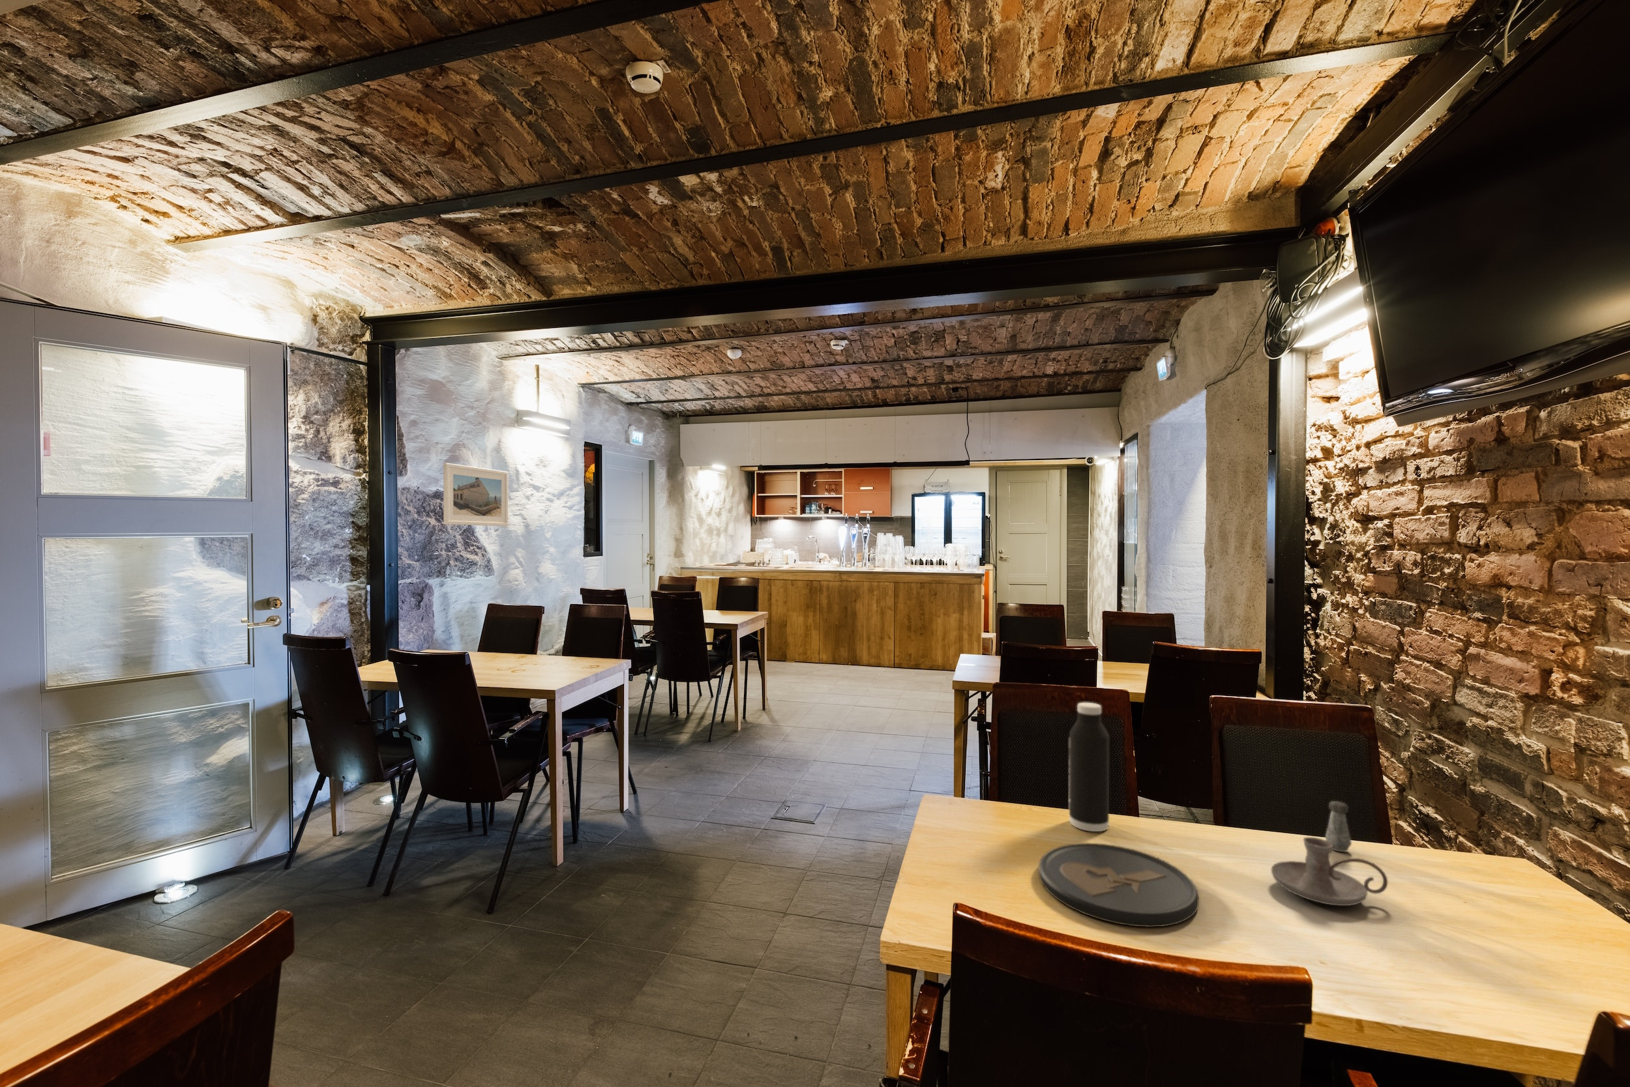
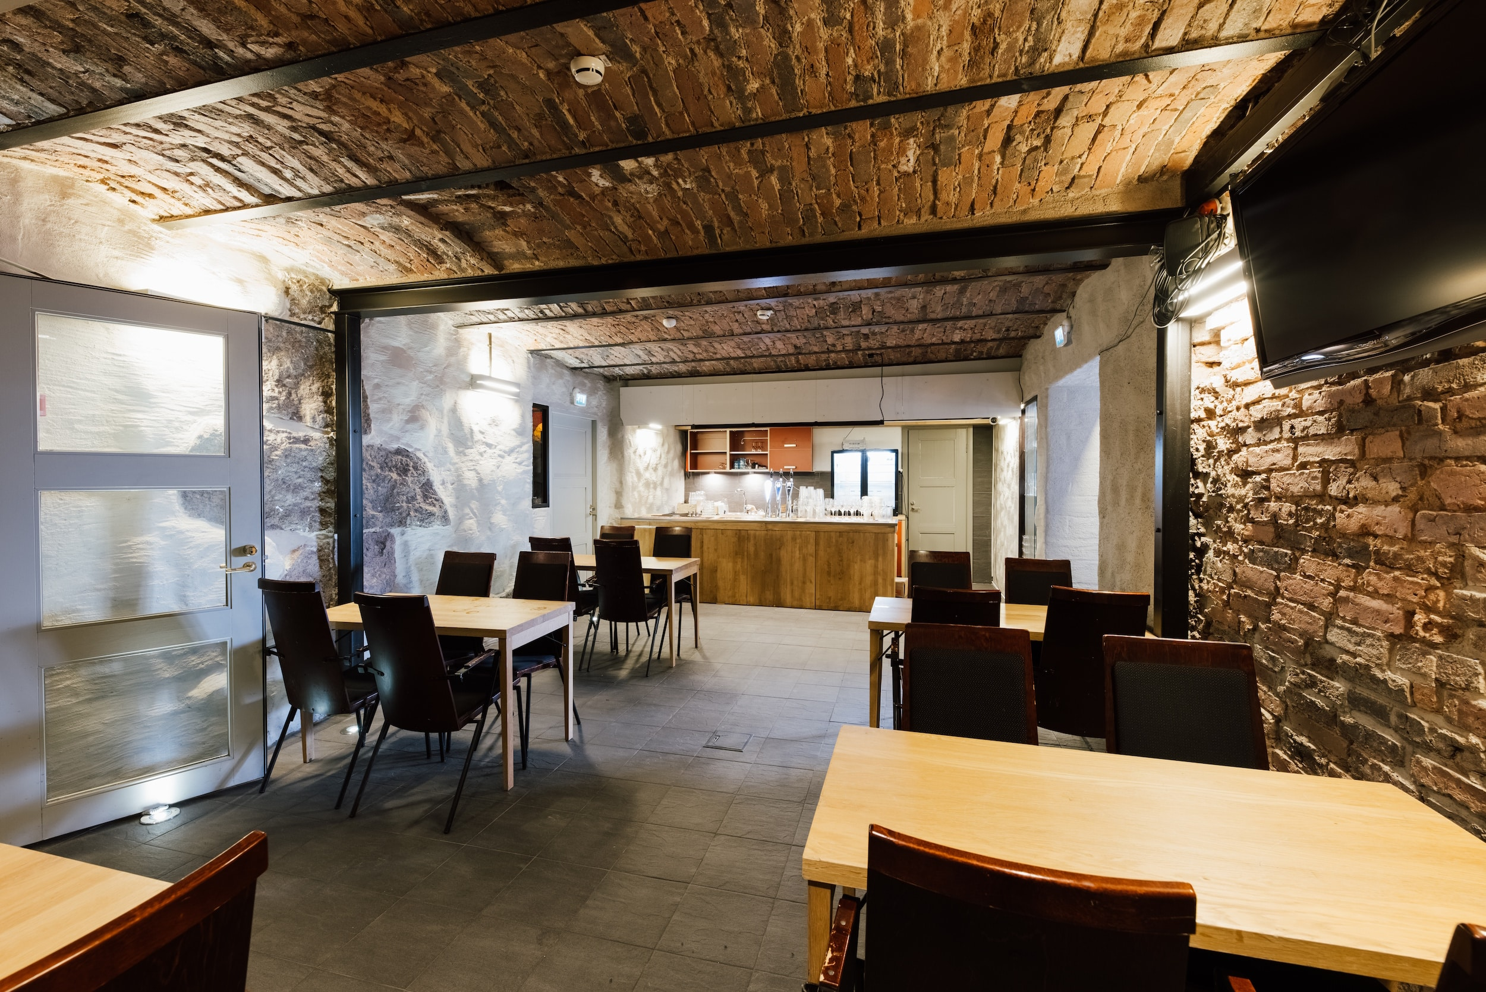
- water bottle (1089, 764)
- candle holder (1328, 869)
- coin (1115, 881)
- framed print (477, 496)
- salt shaker (1337, 826)
